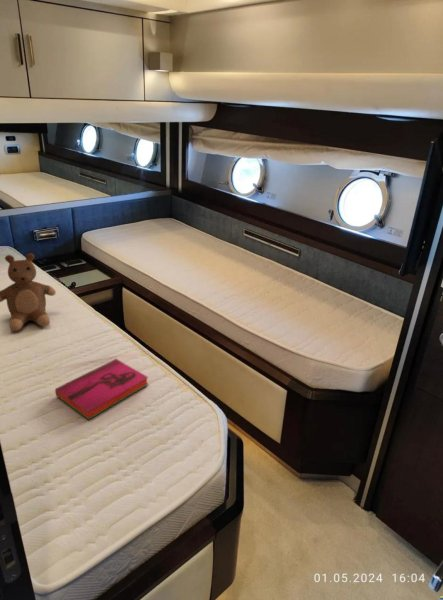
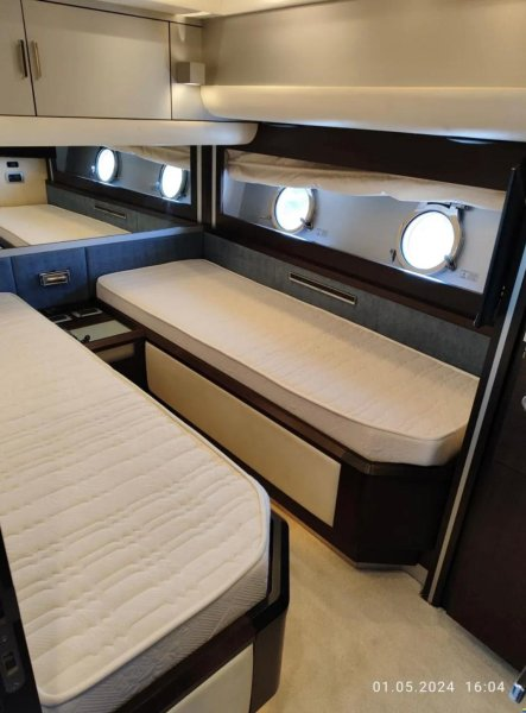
- hardback book (103, 386)
- teddy bear (25, 290)
